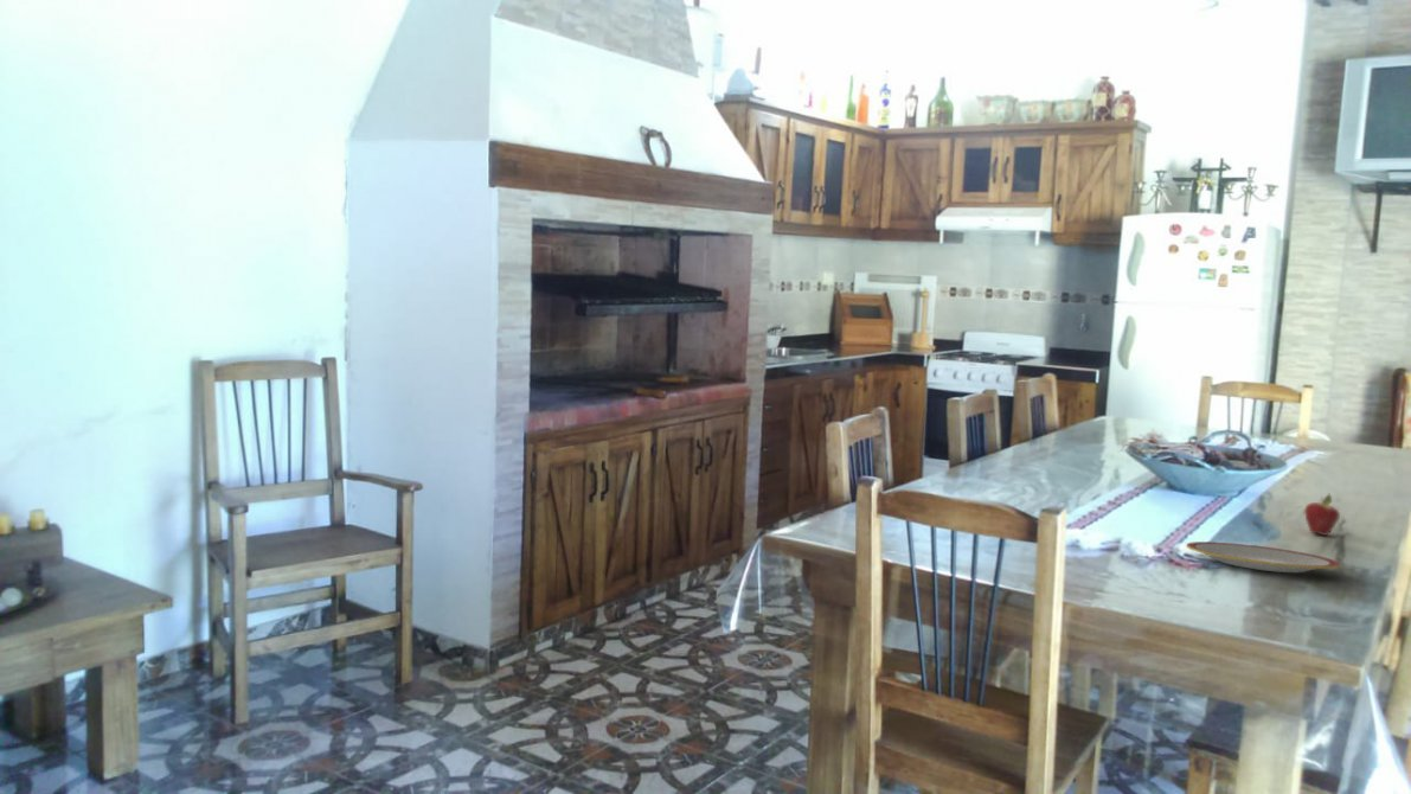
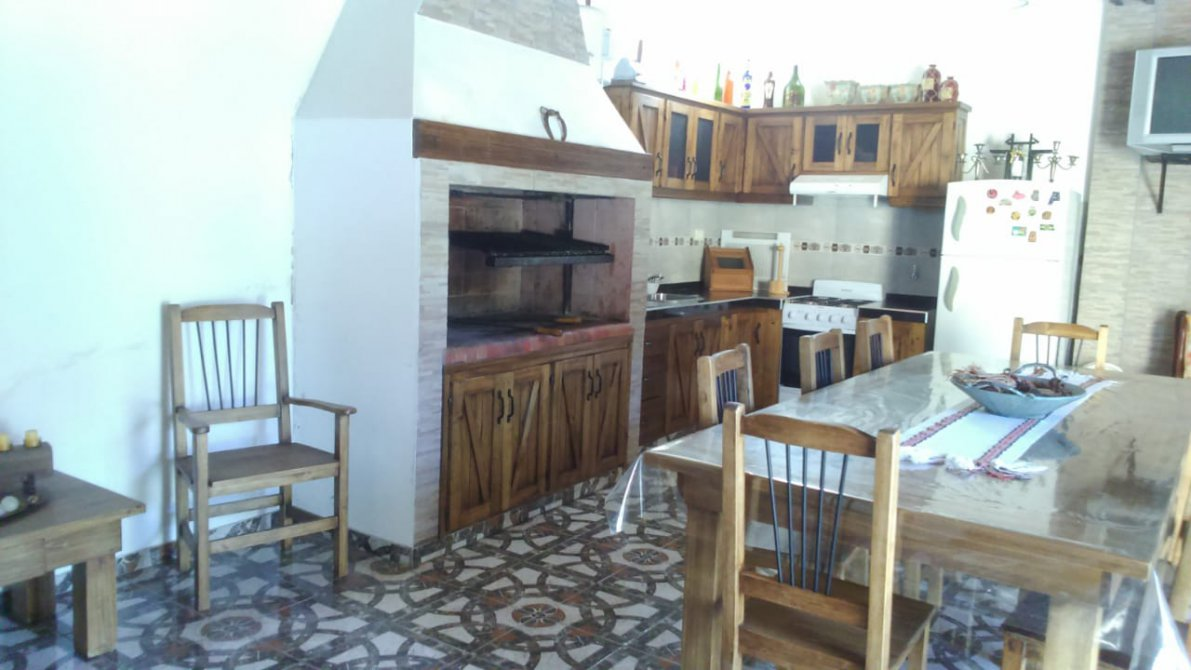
- fruit (1322, 512)
- plate (1261, 559)
